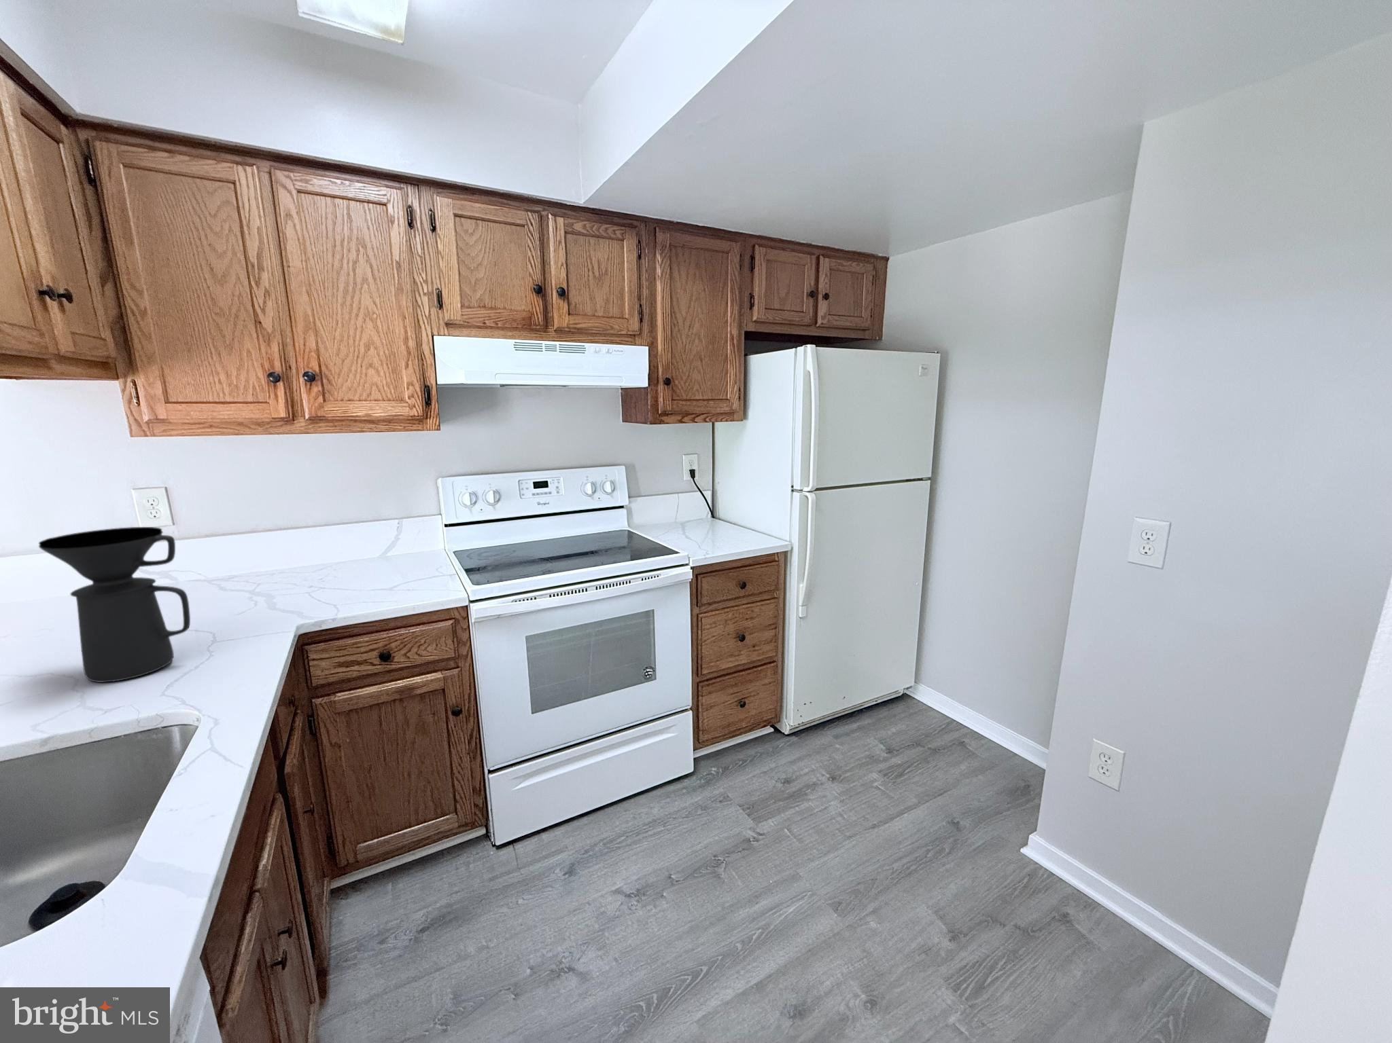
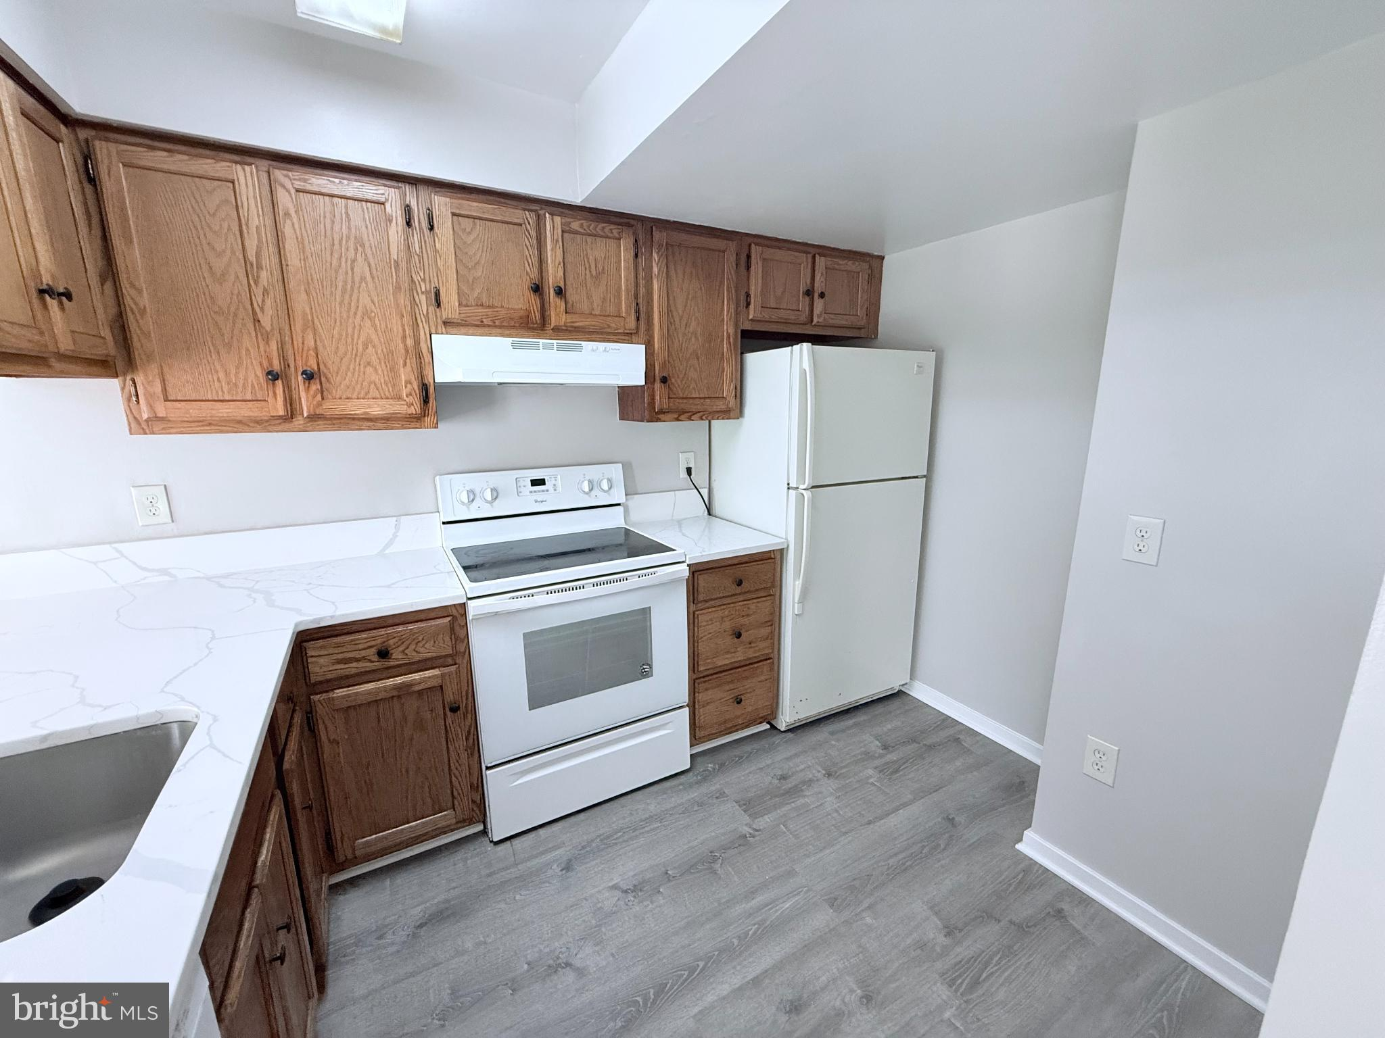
- coffee maker (118, 604)
